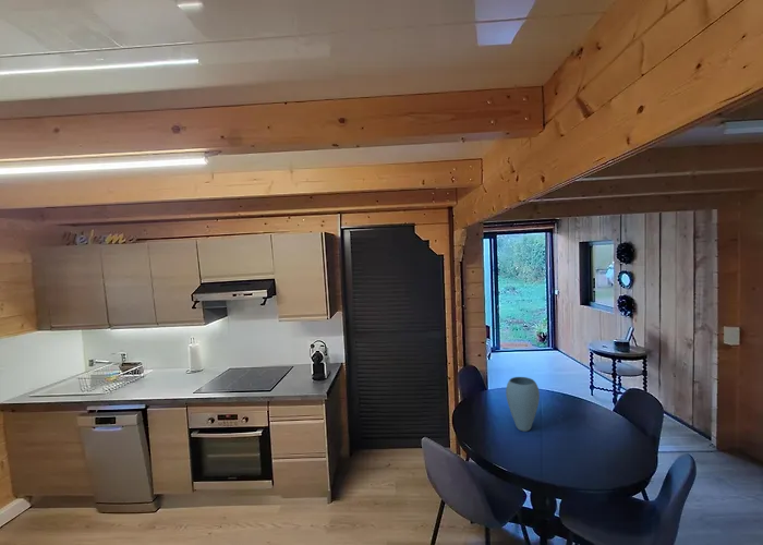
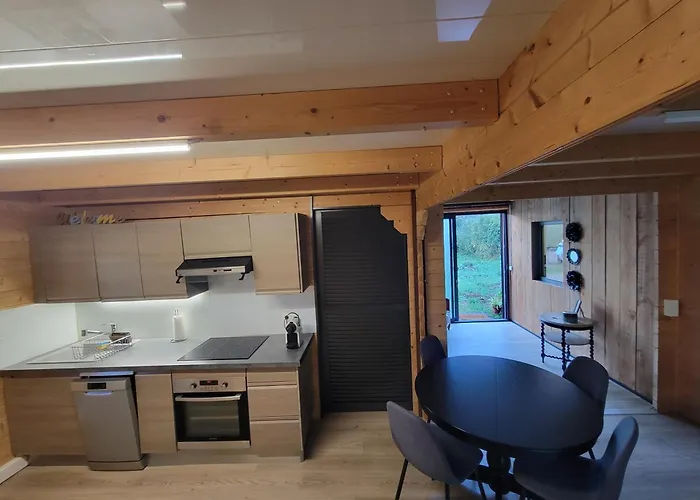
- vase (522, 404)
